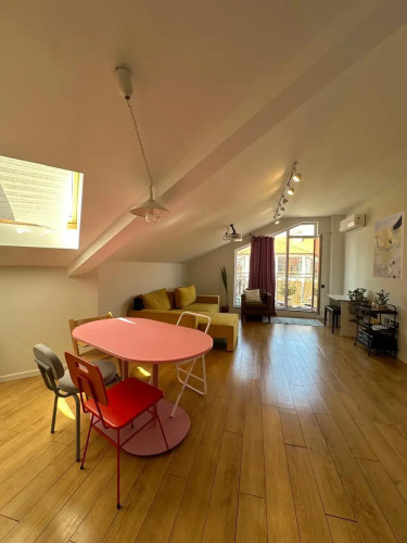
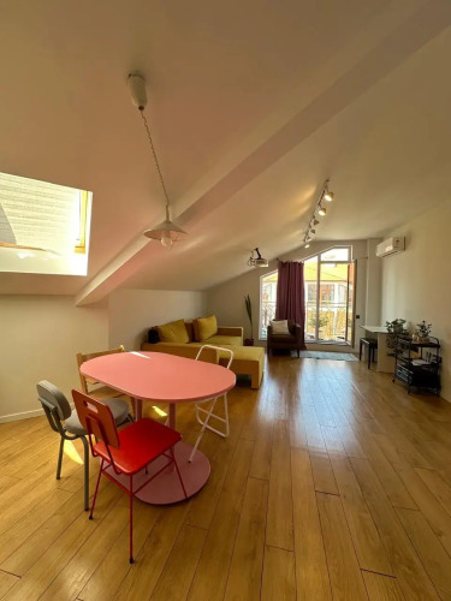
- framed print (386, 247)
